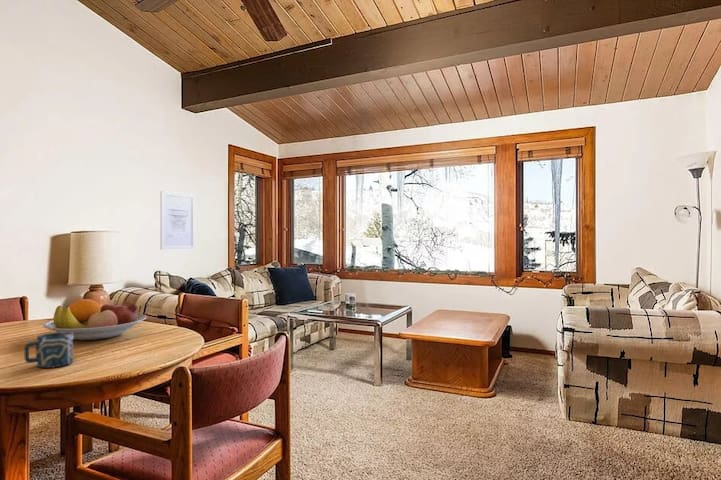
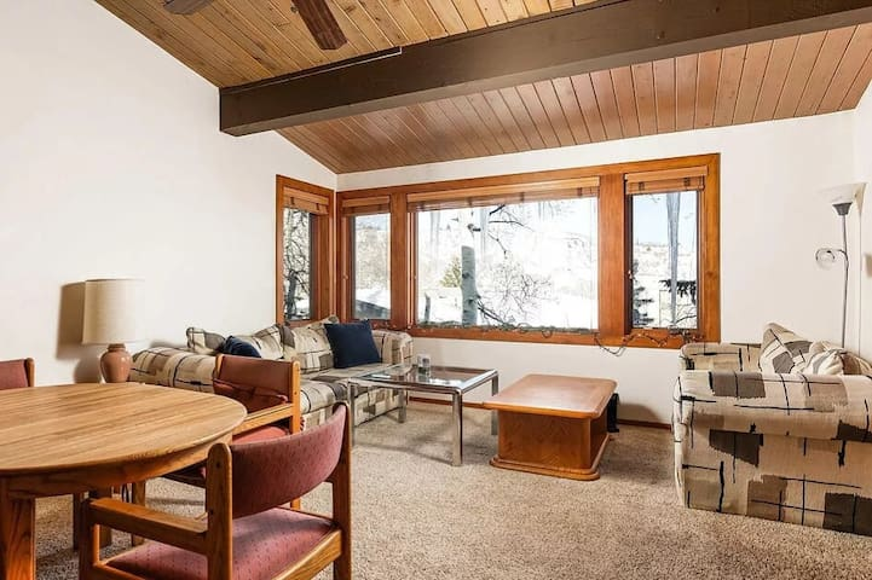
- fruit bowl (97, 316)
- wall art (178, 221)
- cup (49, 350)
